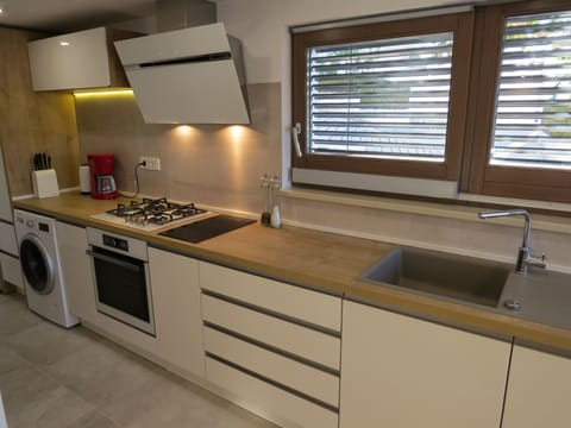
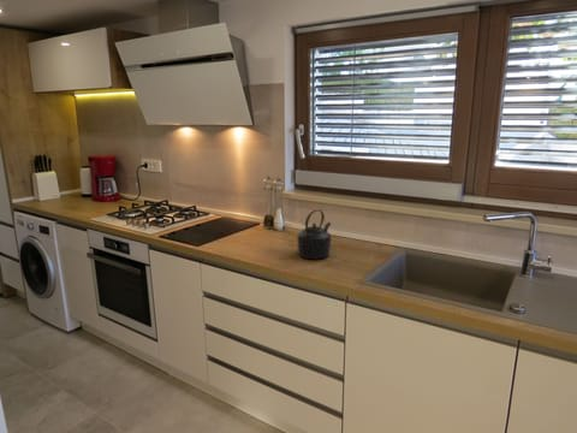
+ kettle (317, 230)
